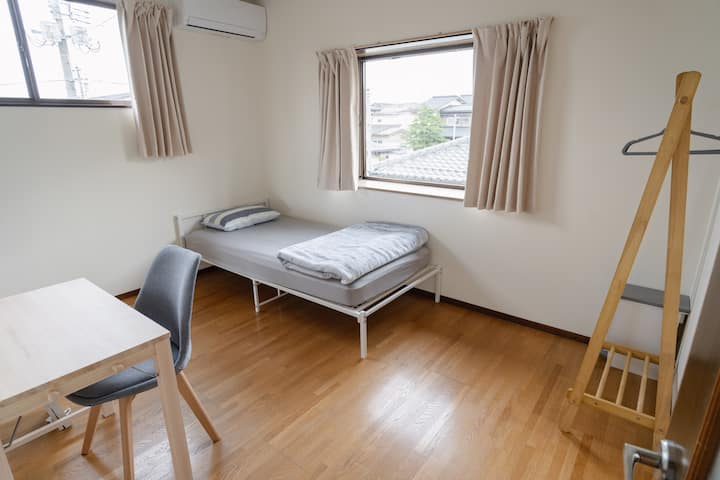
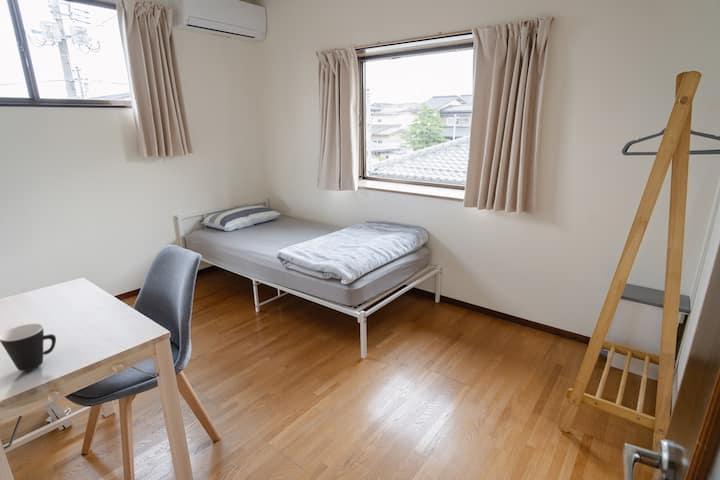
+ mug (31, 348)
